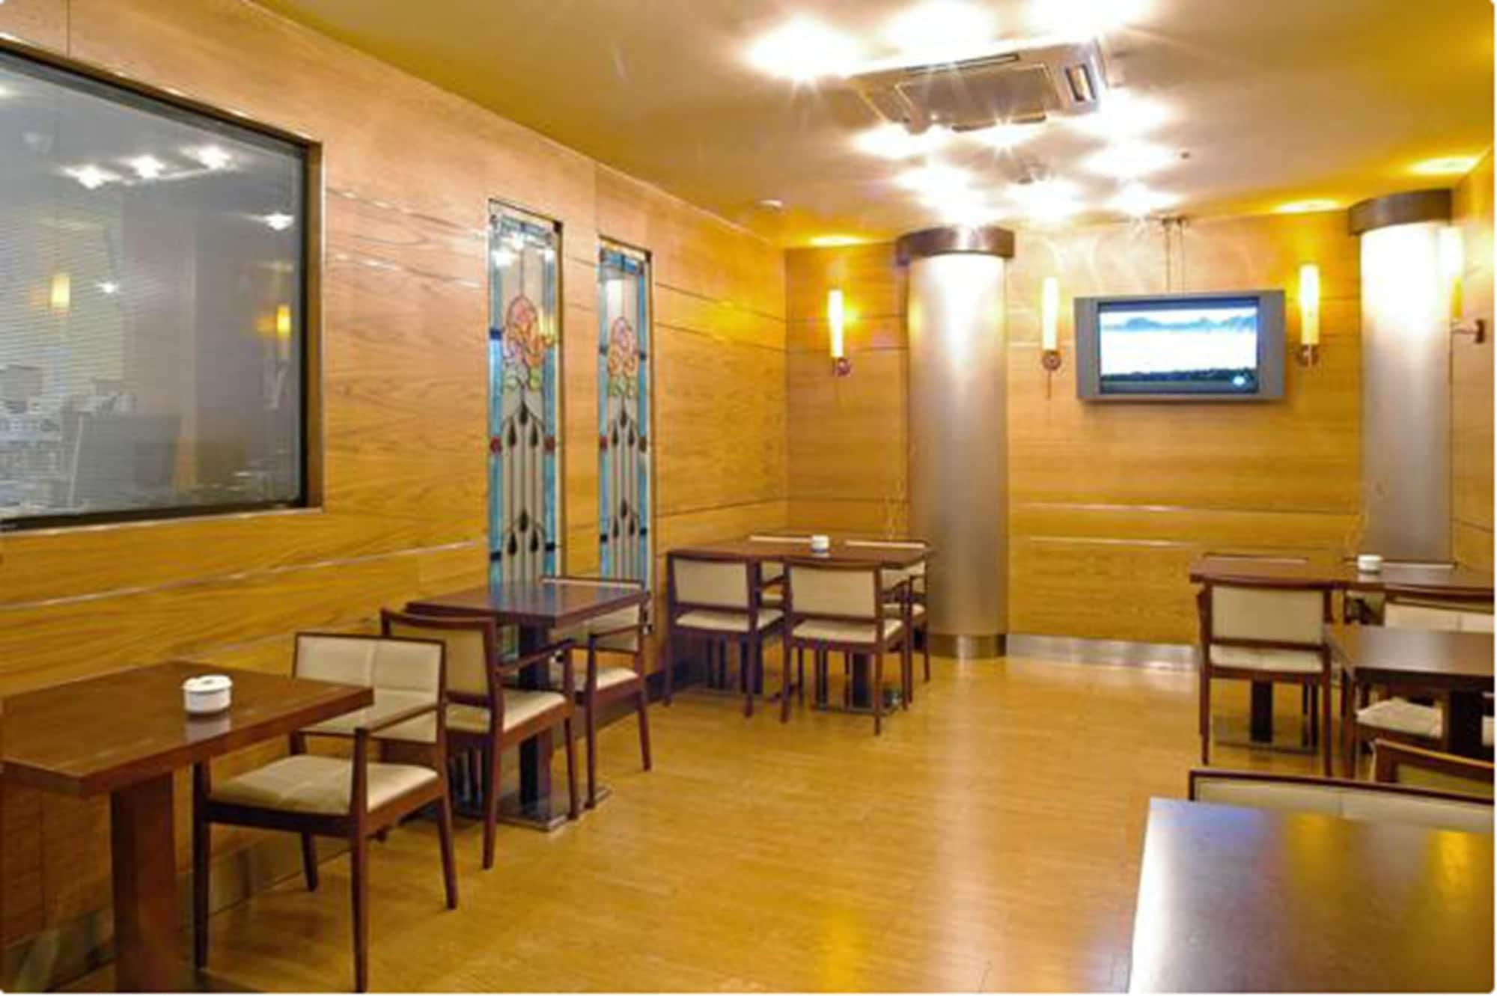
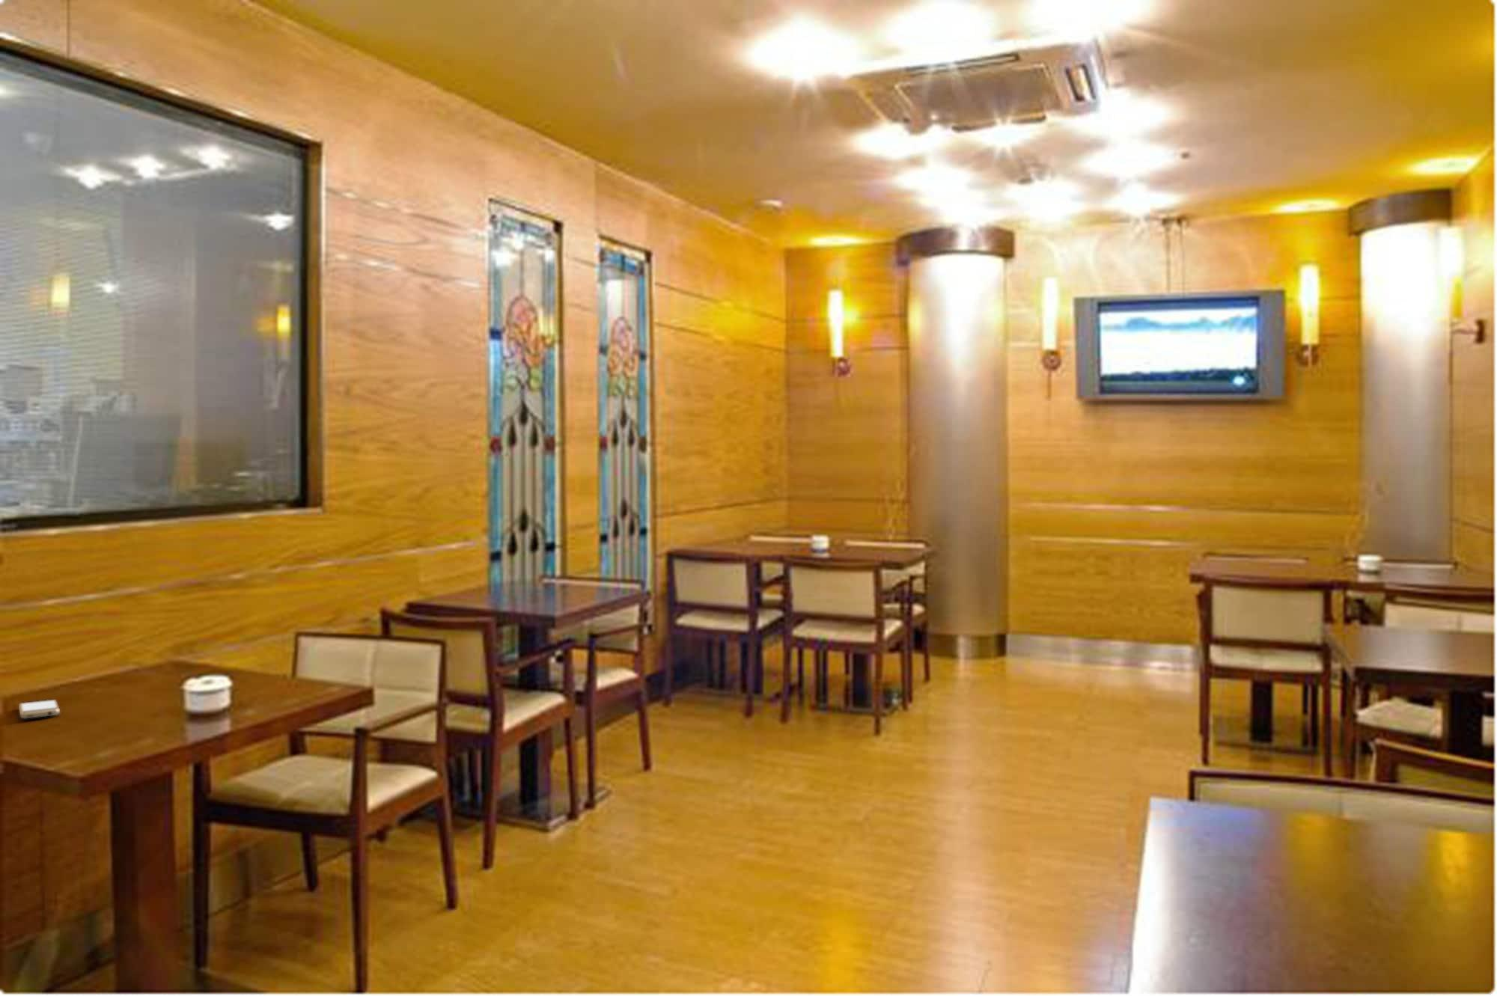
+ smartphone (39, 708)
